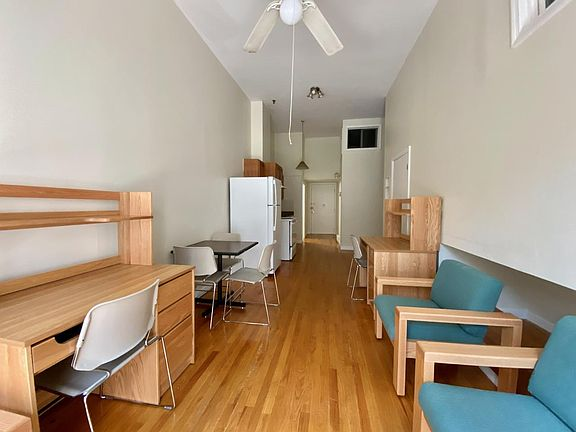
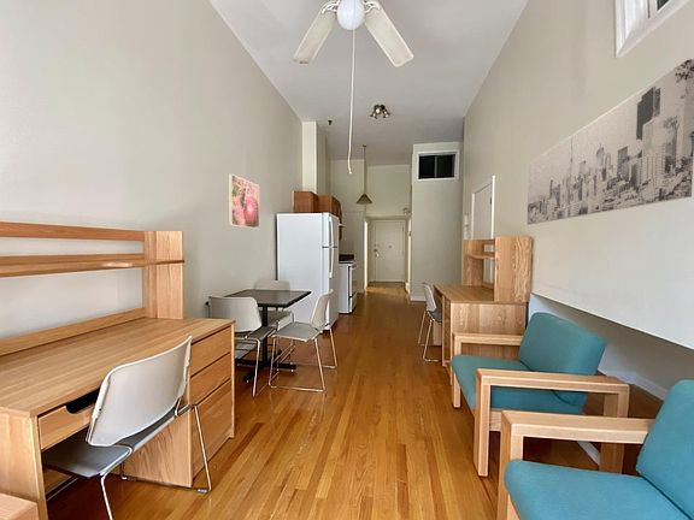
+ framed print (245, 203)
+ wall art (580, 173)
